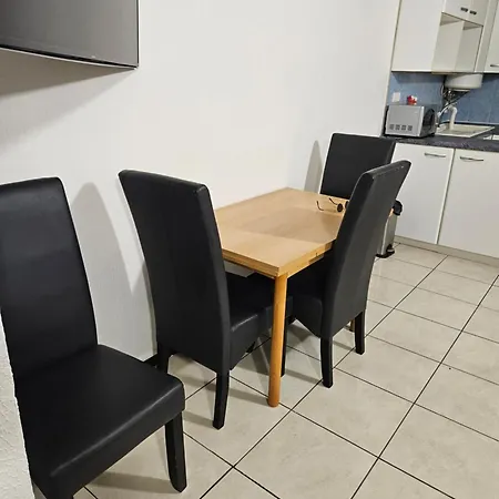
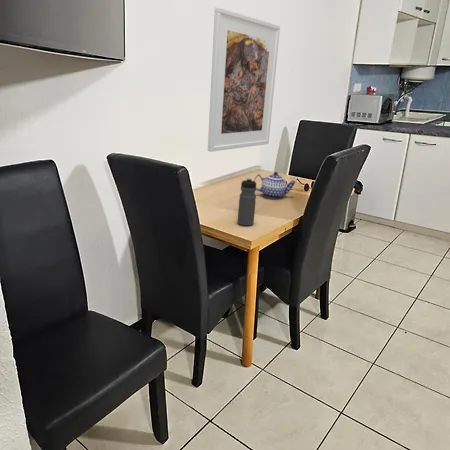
+ water bottle (247, 201)
+ teapot (273, 184)
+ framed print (245, 85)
